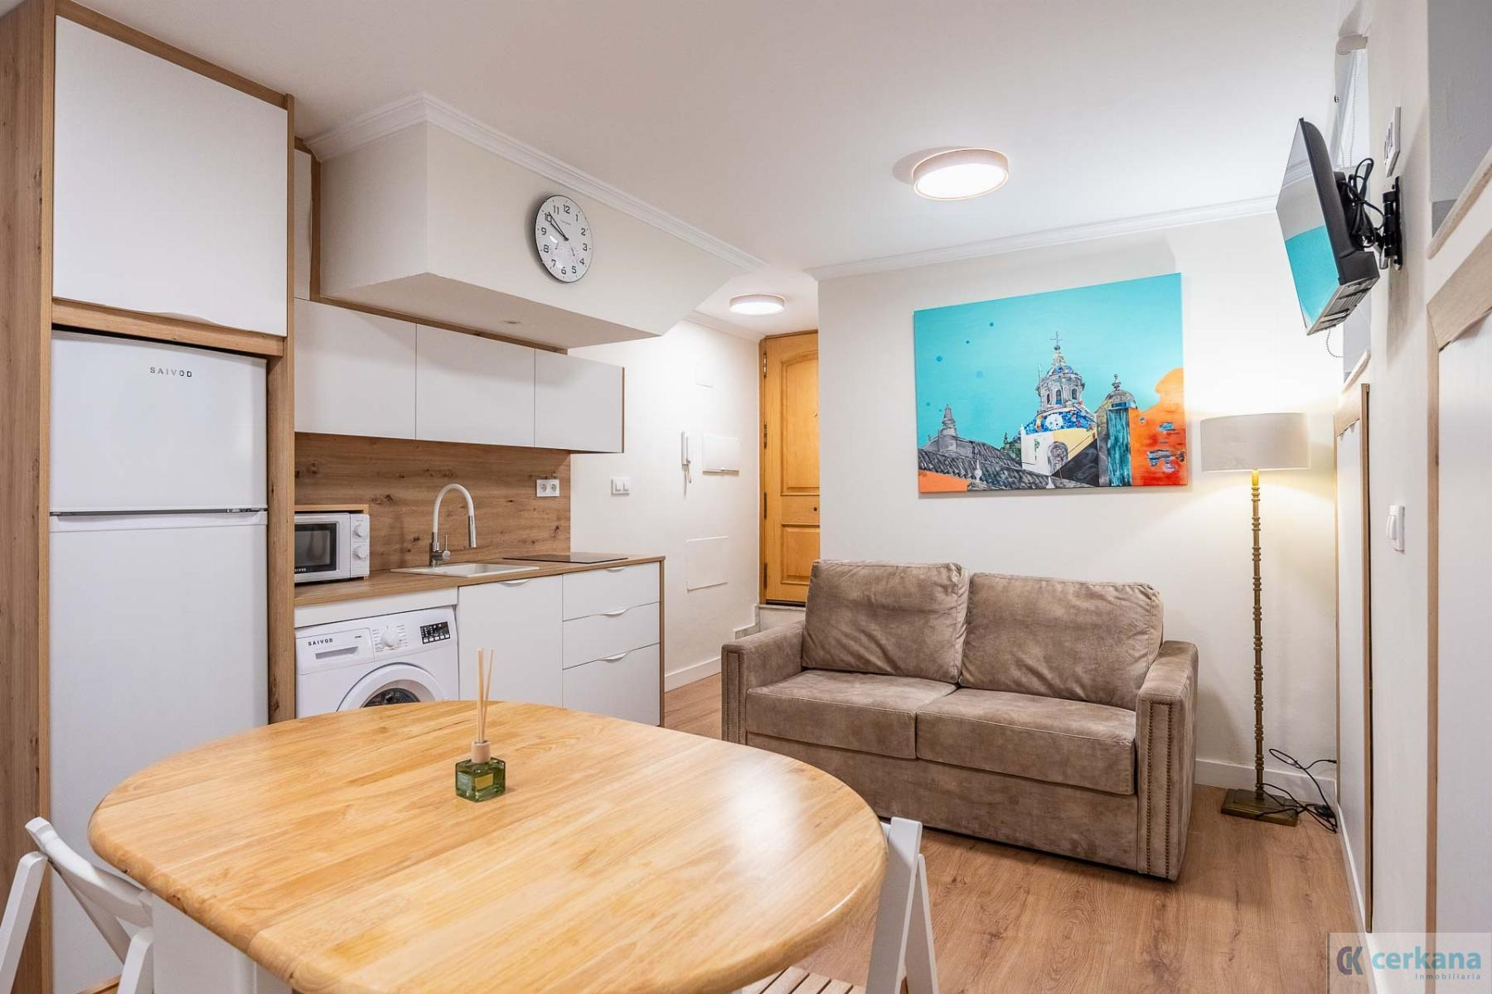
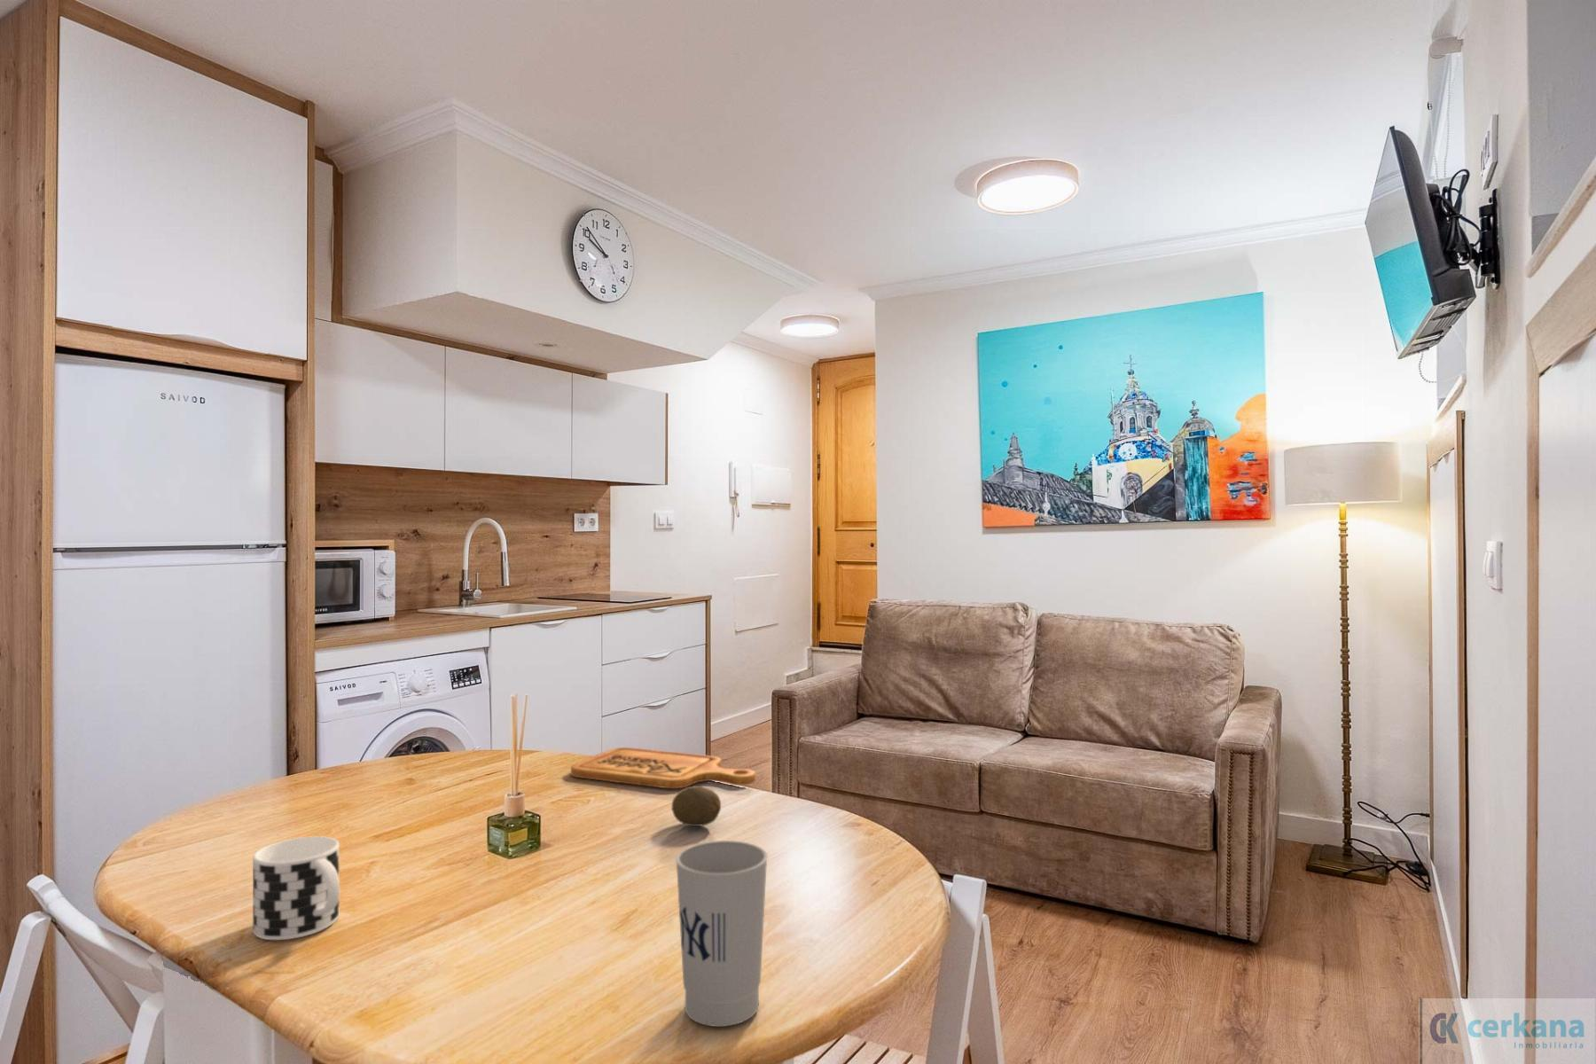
+ cup (304, 888)
+ fruit (696, 806)
+ cup (722, 931)
+ cutting board (670, 768)
